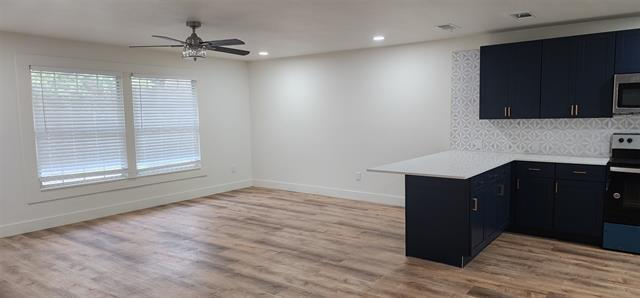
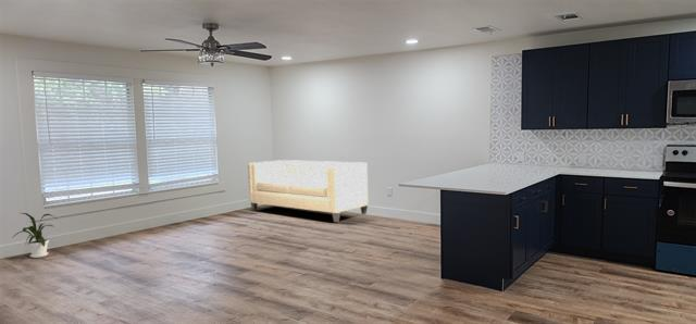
+ house plant (36, 233)
+ sofa (306, 187)
